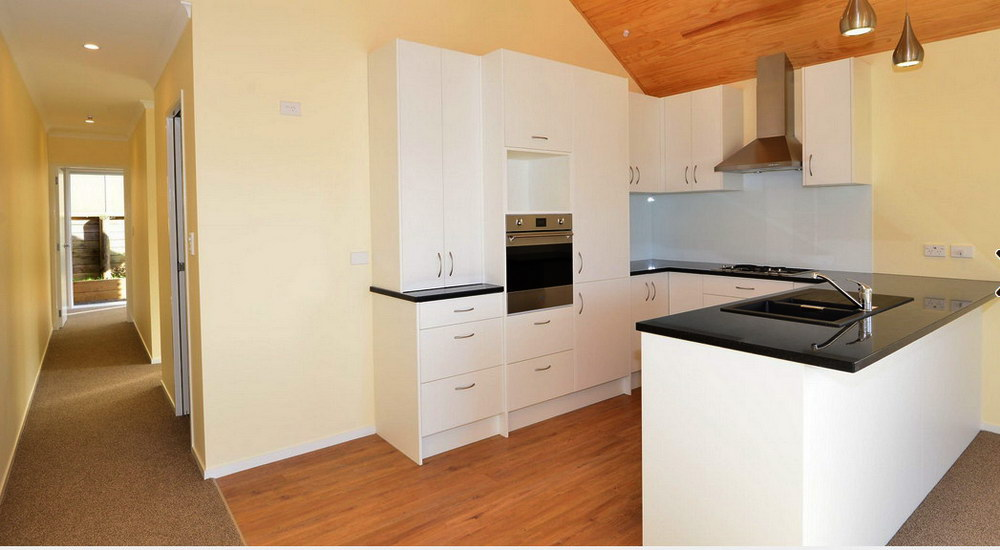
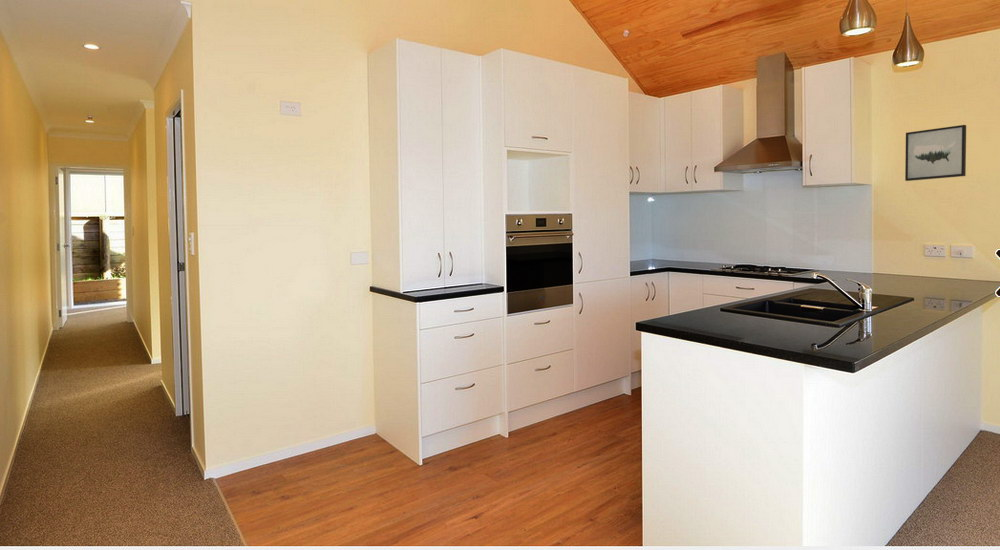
+ wall art (934, 153)
